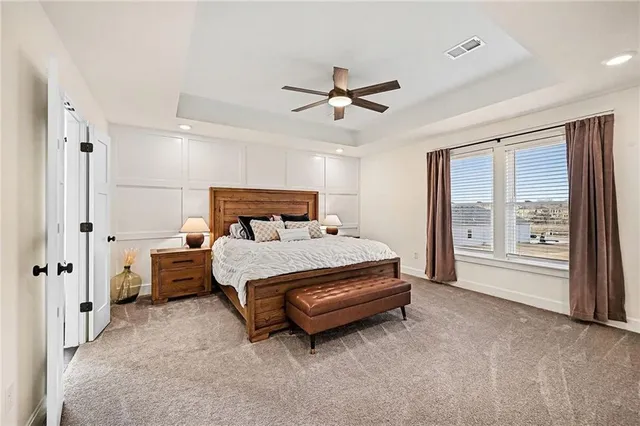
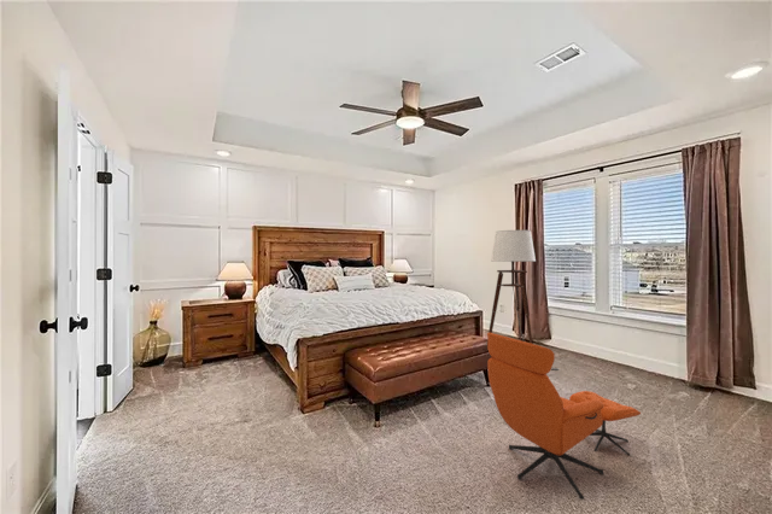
+ floor lamp (522, 299)
+ lounge chair (572, 395)
